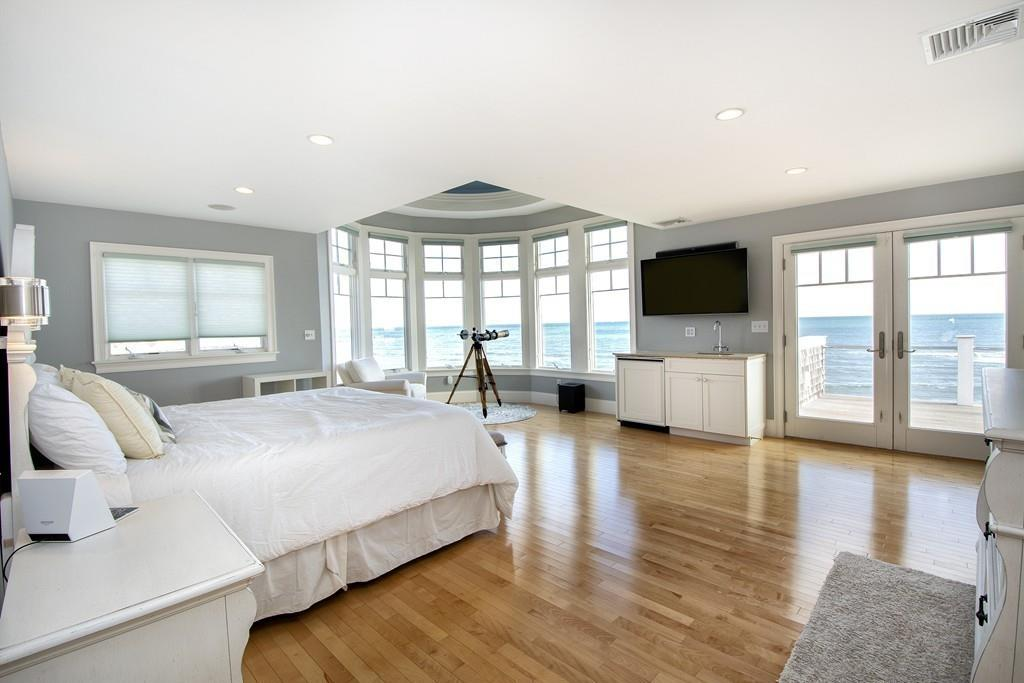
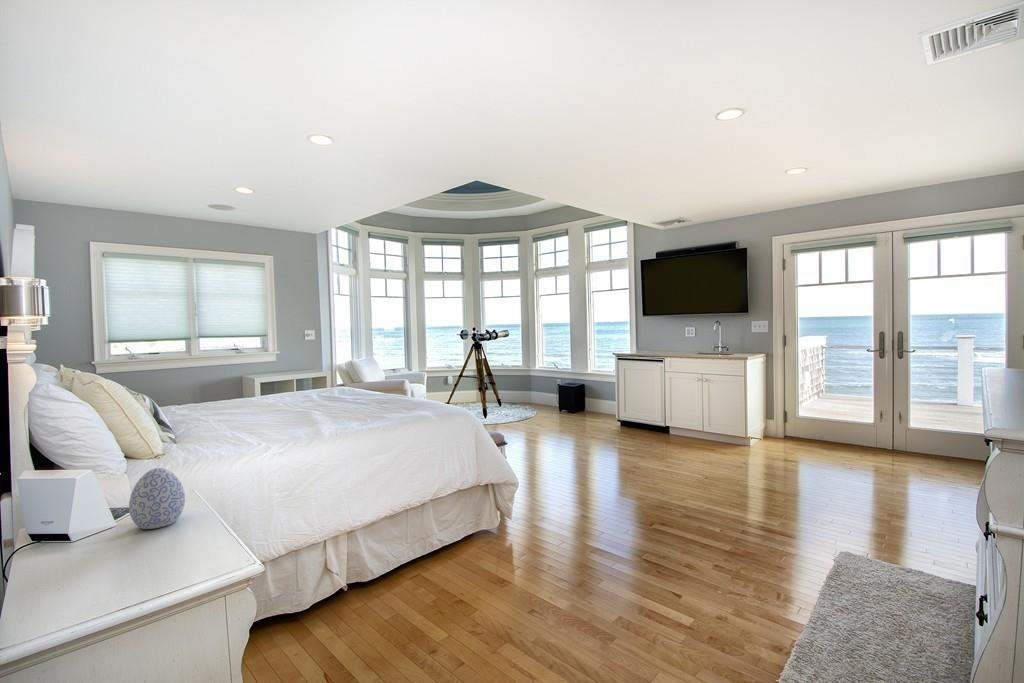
+ decorative egg (157, 495)
